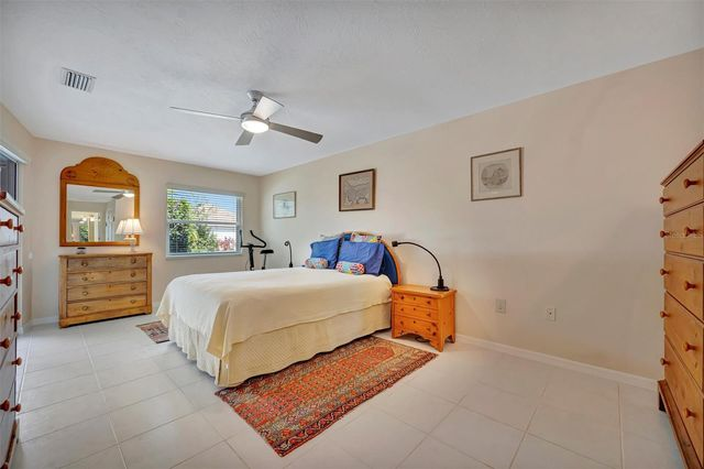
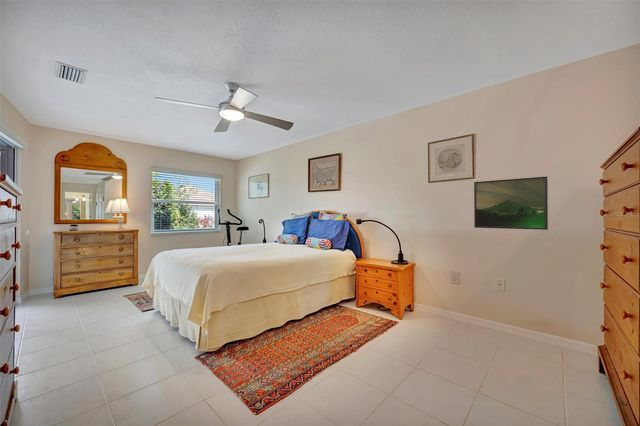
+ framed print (508, 204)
